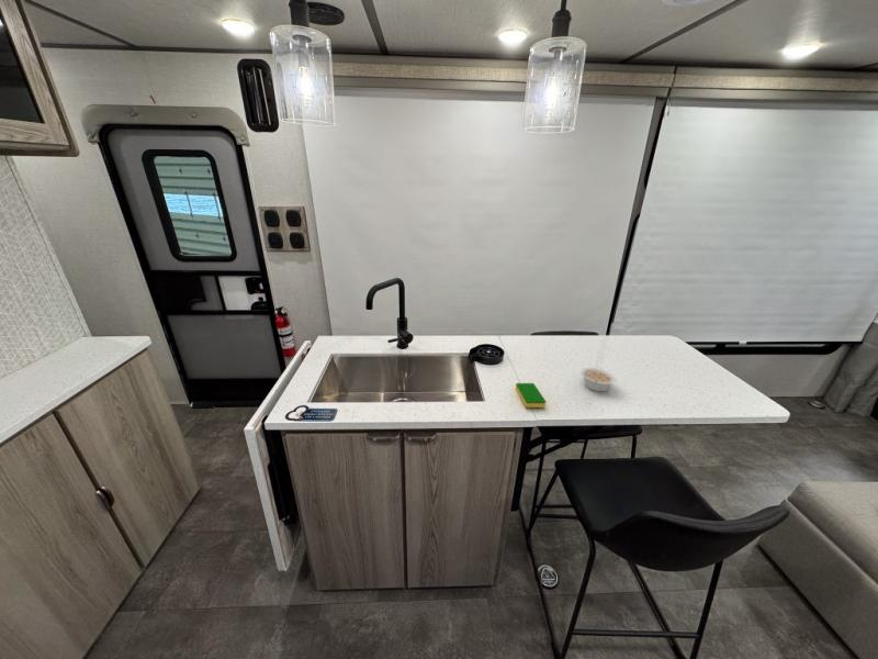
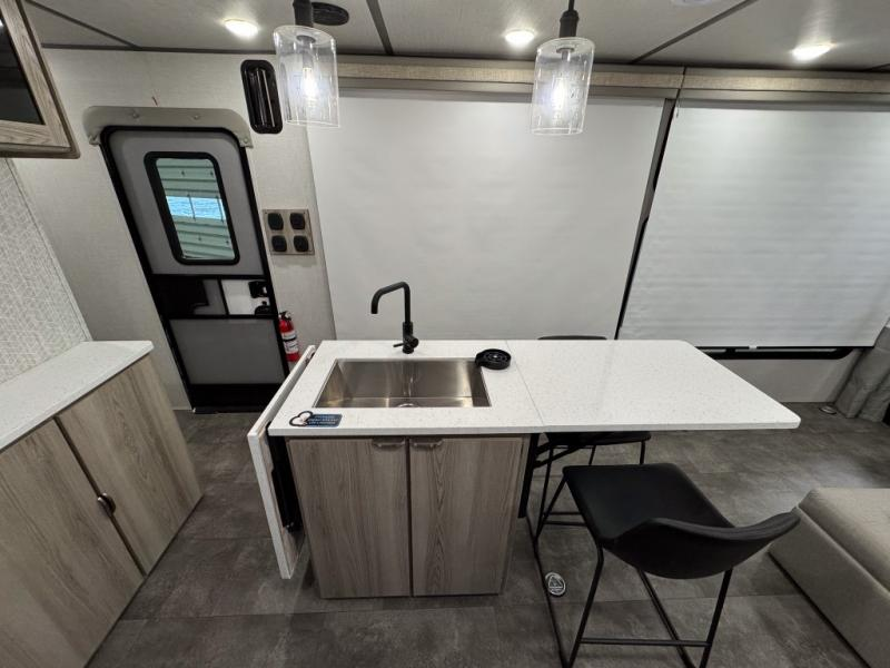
- legume (597, 380)
- dish sponge (529, 394)
